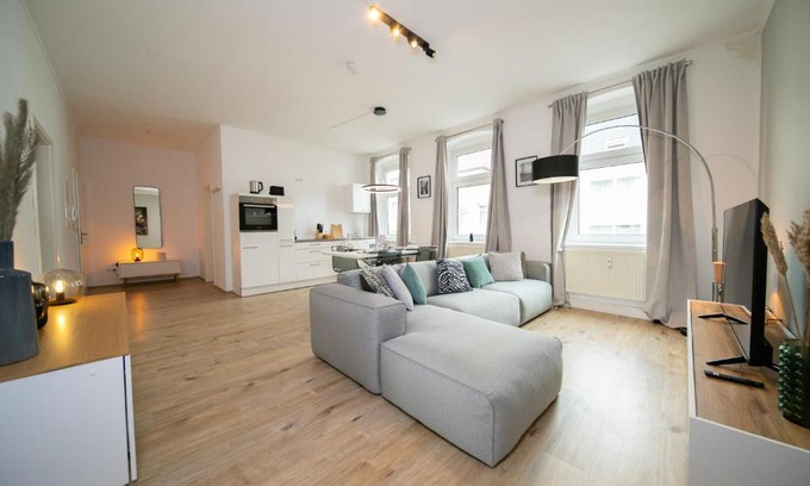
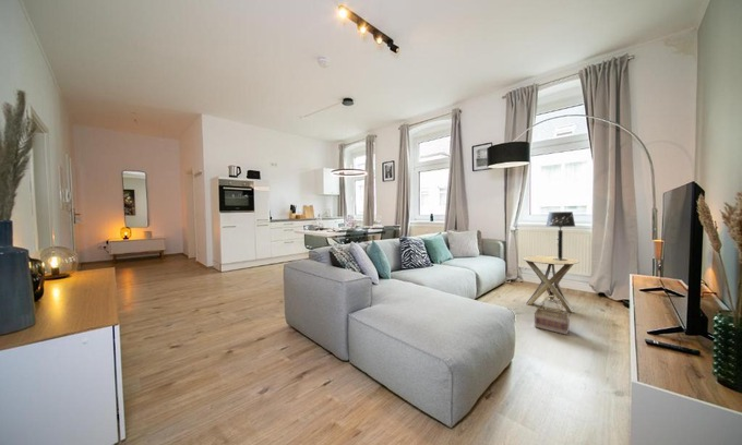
+ side table (549, 281)
+ table lamp (560, 236)
+ basket (551, 313)
